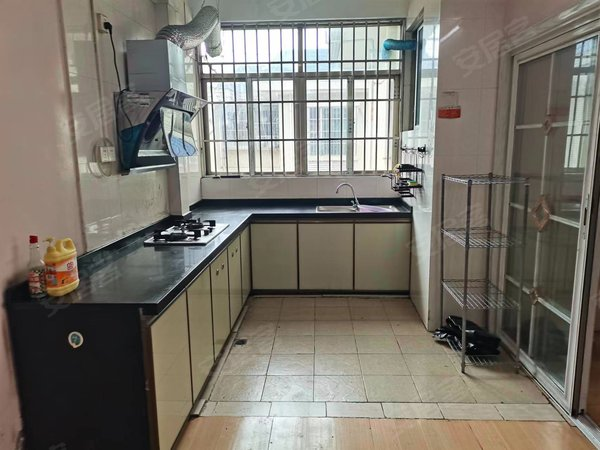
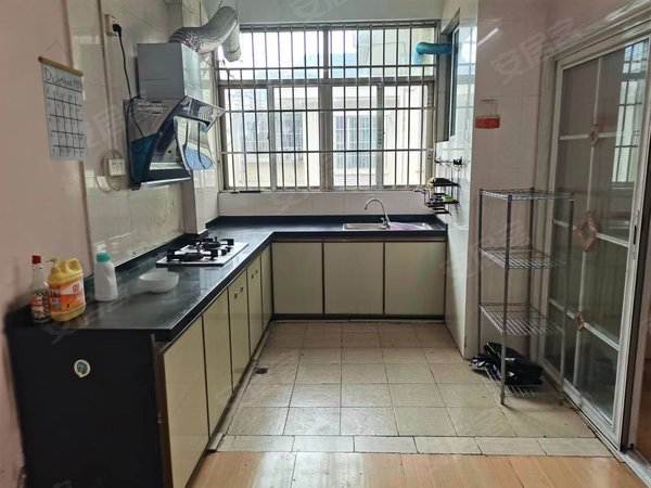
+ bottle (104, 277)
+ cereal bowl (158, 283)
+ calendar (65, 101)
